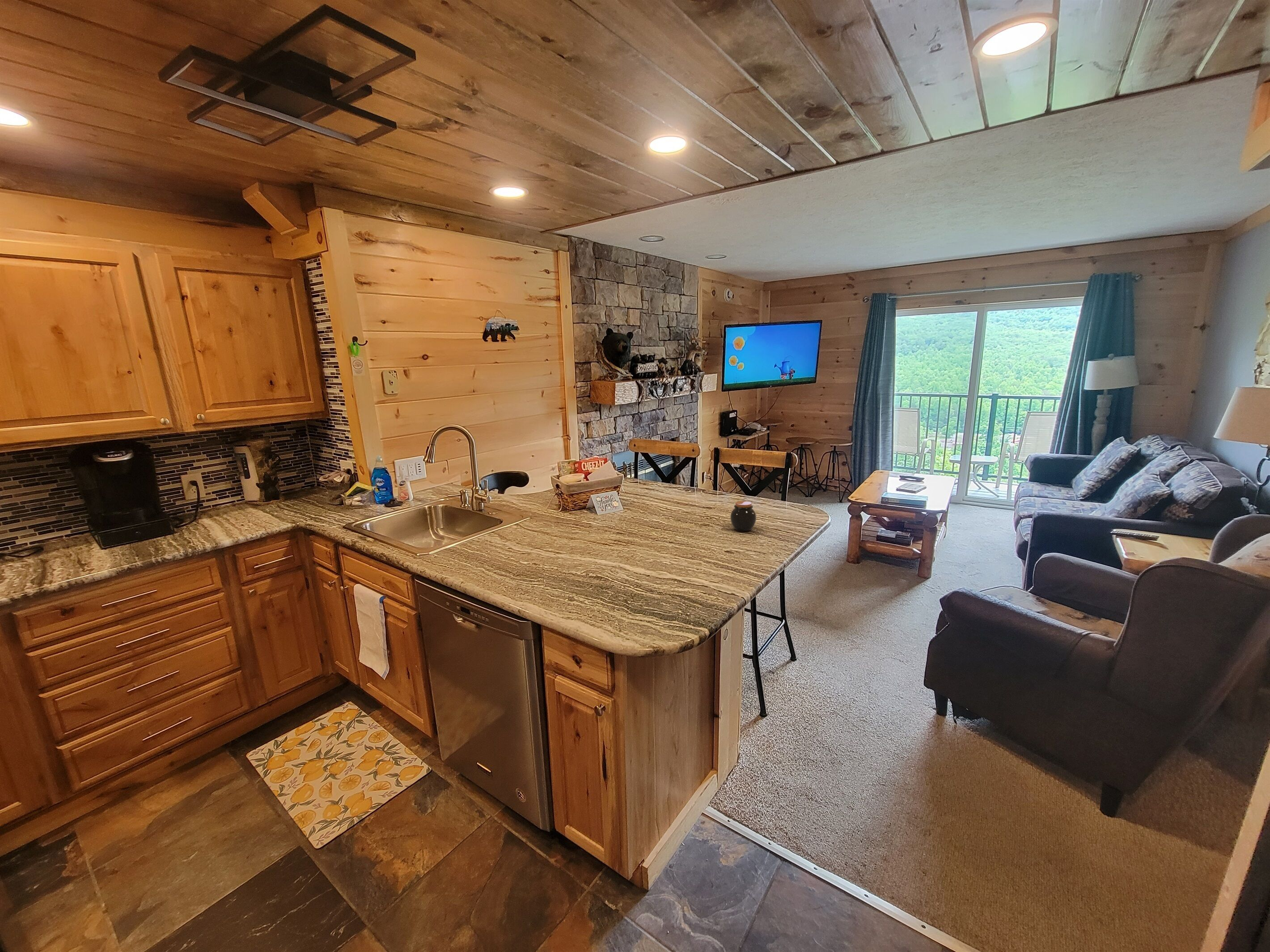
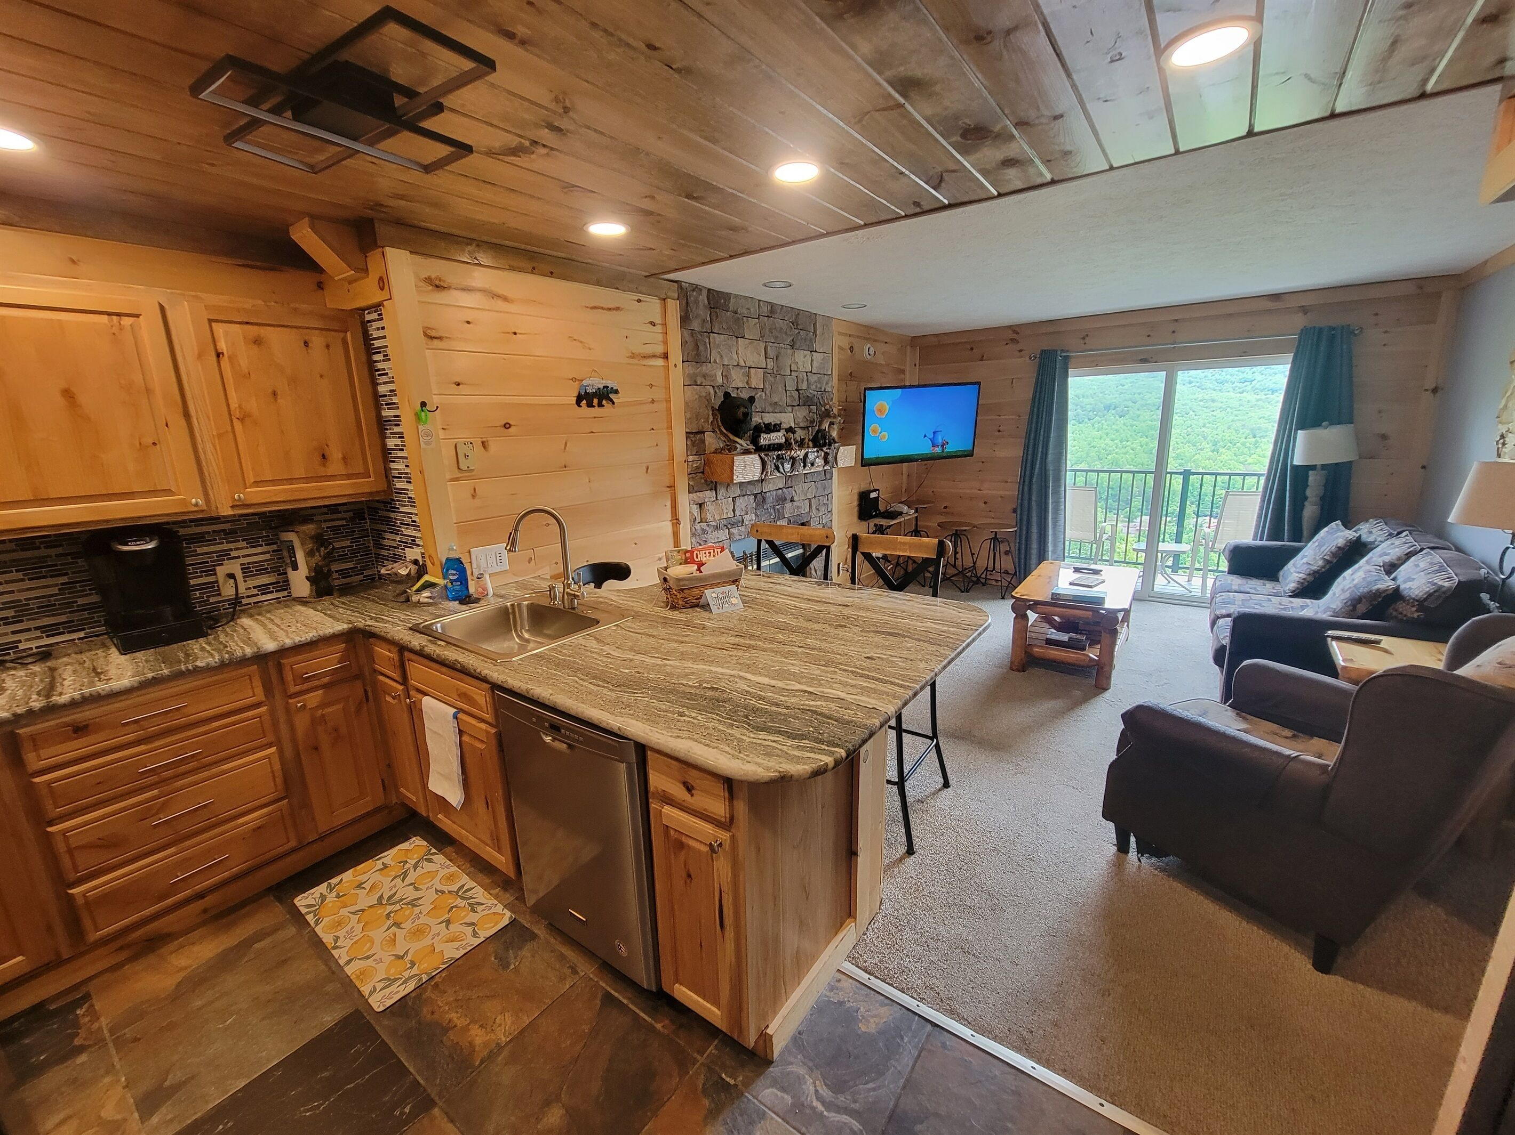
- jar (743, 516)
